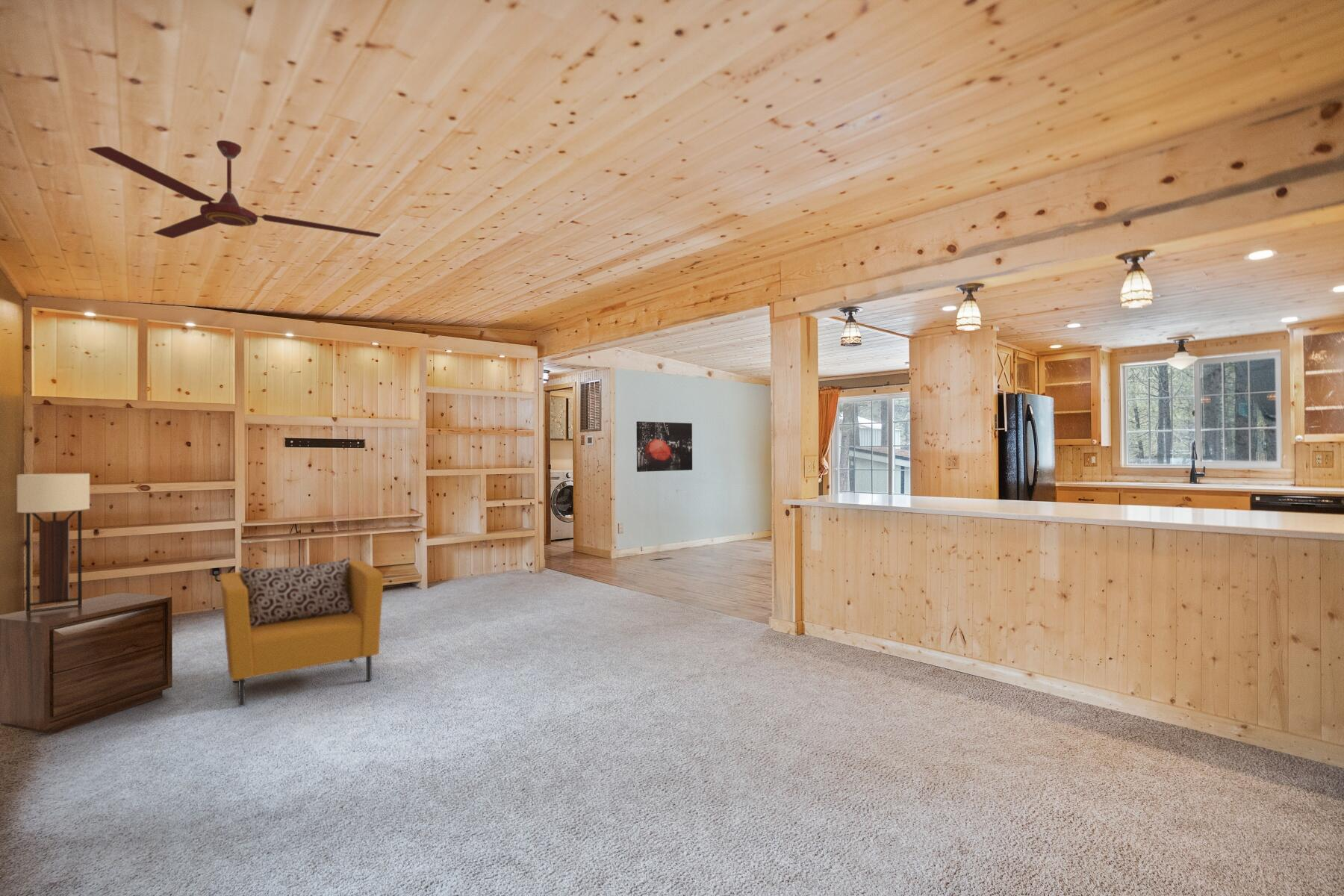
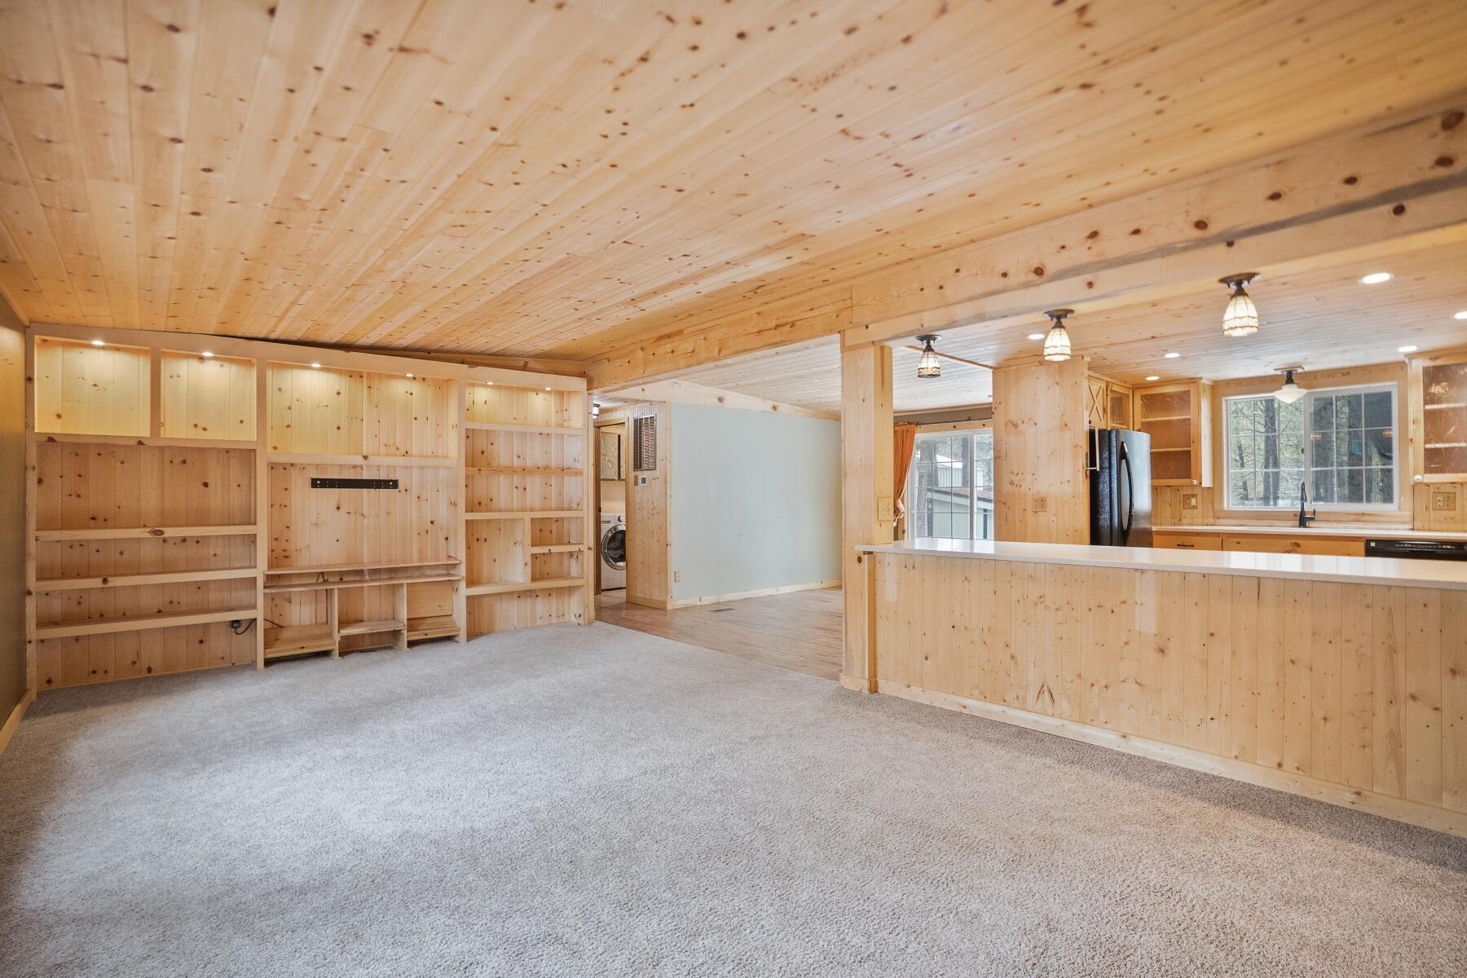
- nightstand (86, 658)
- wall art (665, 447)
- wall sconce (54, 541)
- armchair (302, 623)
- ceiling fan (249, 210)
